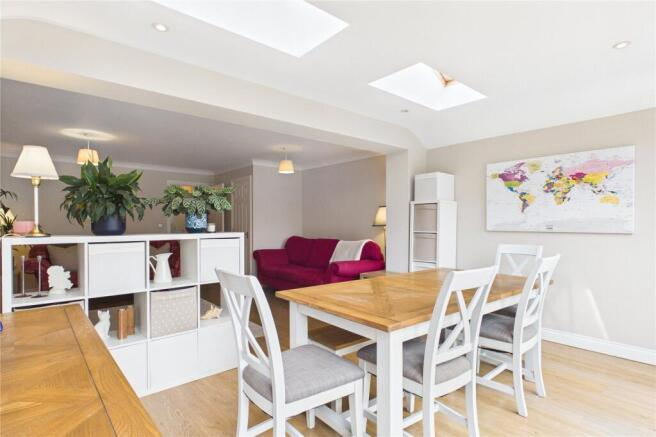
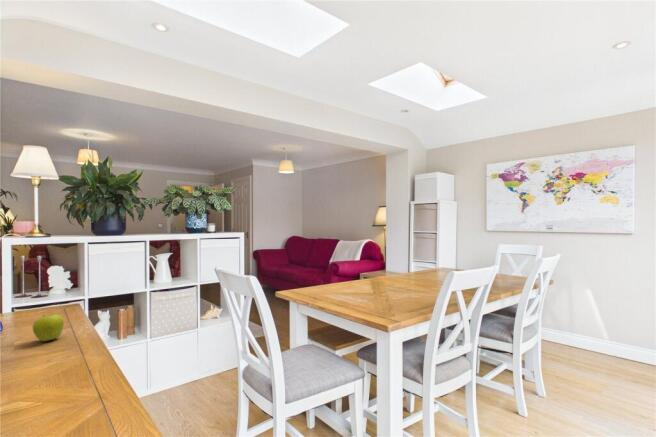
+ fruit (48, 327)
